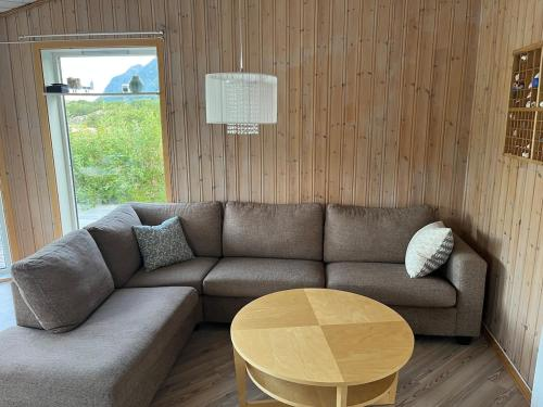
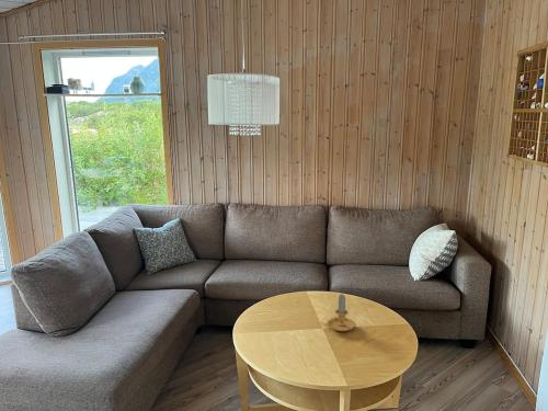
+ candle (338, 310)
